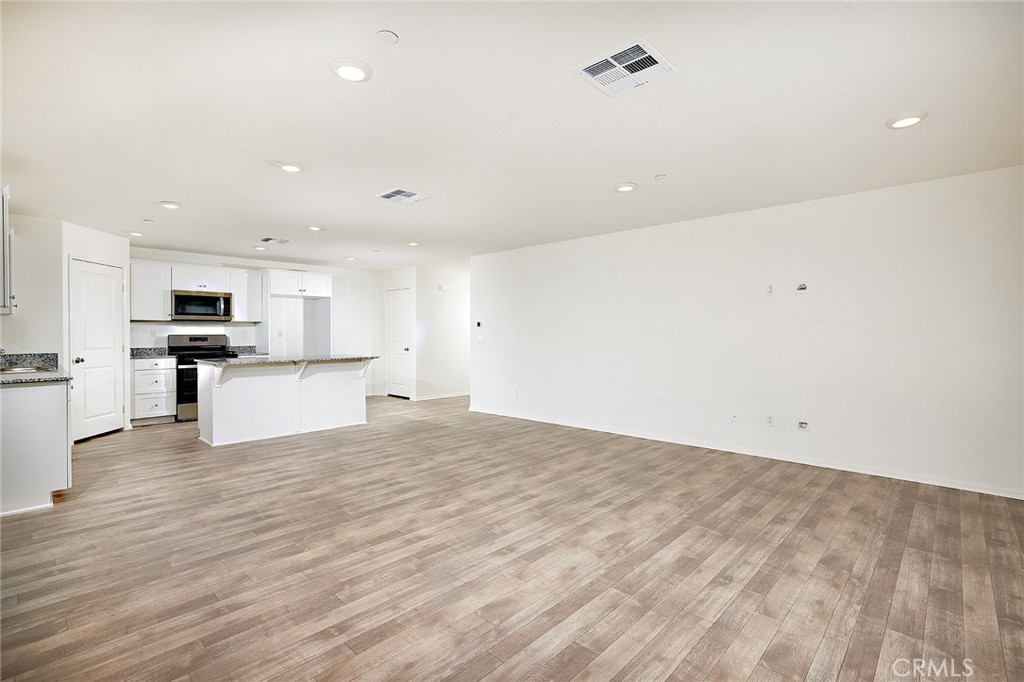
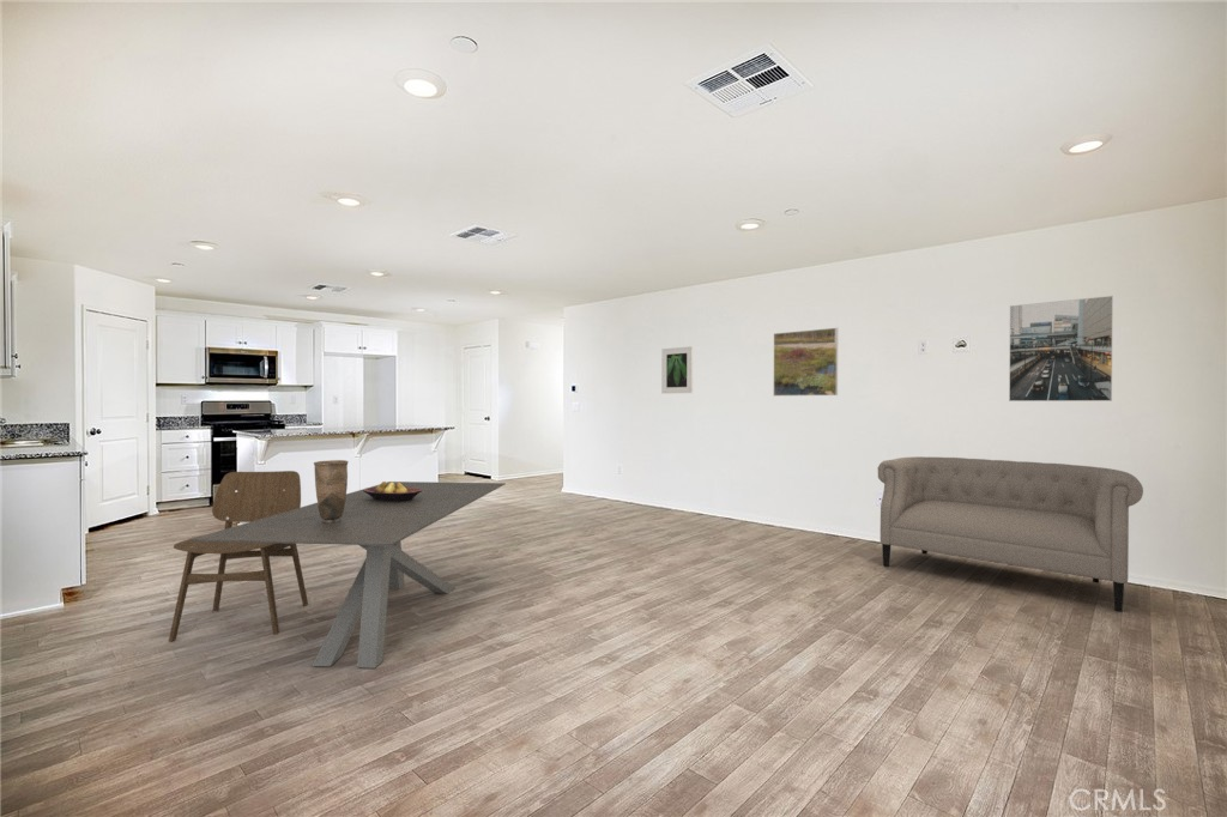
+ vase (331, 491)
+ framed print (676, 370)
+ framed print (1058, 351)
+ dining table (389, 561)
+ dining chair (244, 547)
+ sofa (997, 518)
+ fruit bowl (392, 490)
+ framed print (804, 363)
